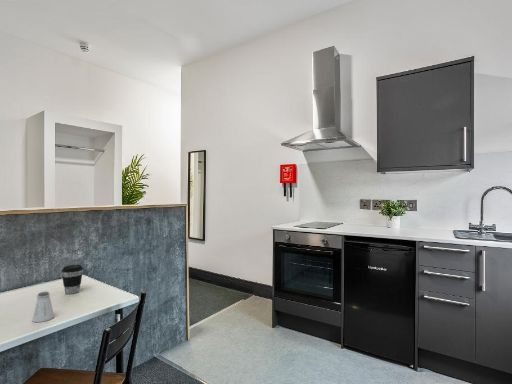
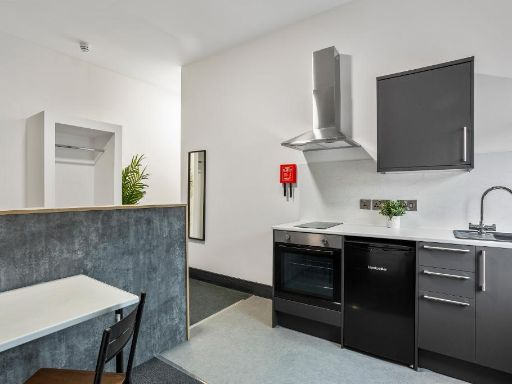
- coffee cup (72, 279)
- saltshaker (43, 305)
